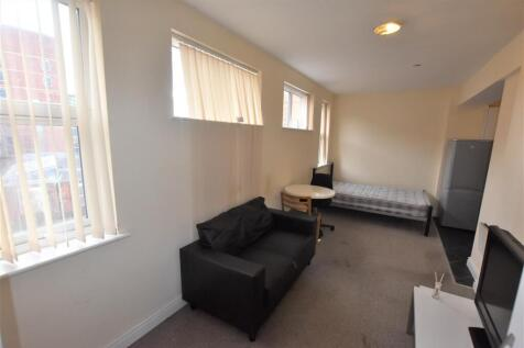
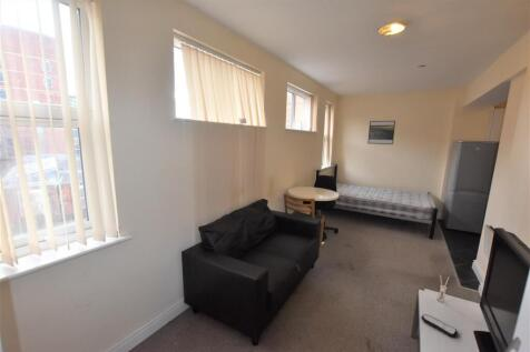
+ remote control (438, 324)
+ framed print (381, 132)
